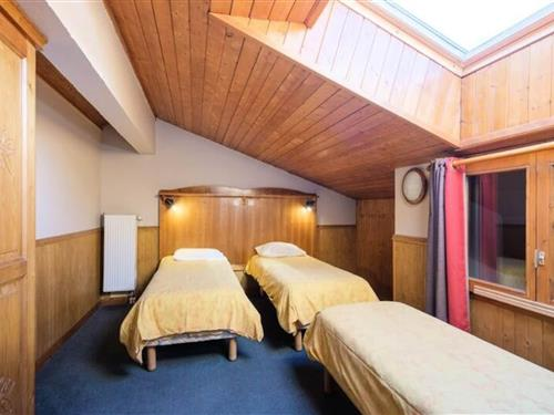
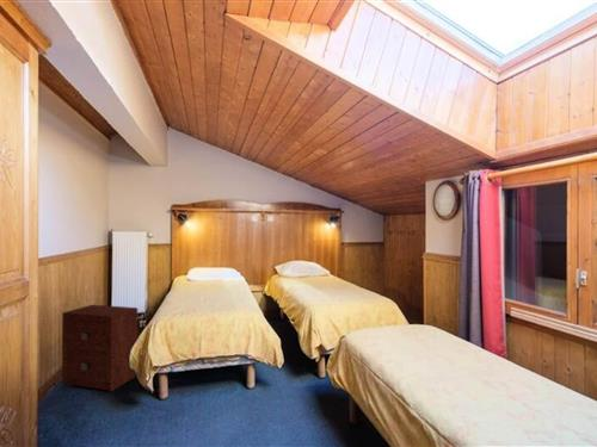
+ nightstand (99, 344)
